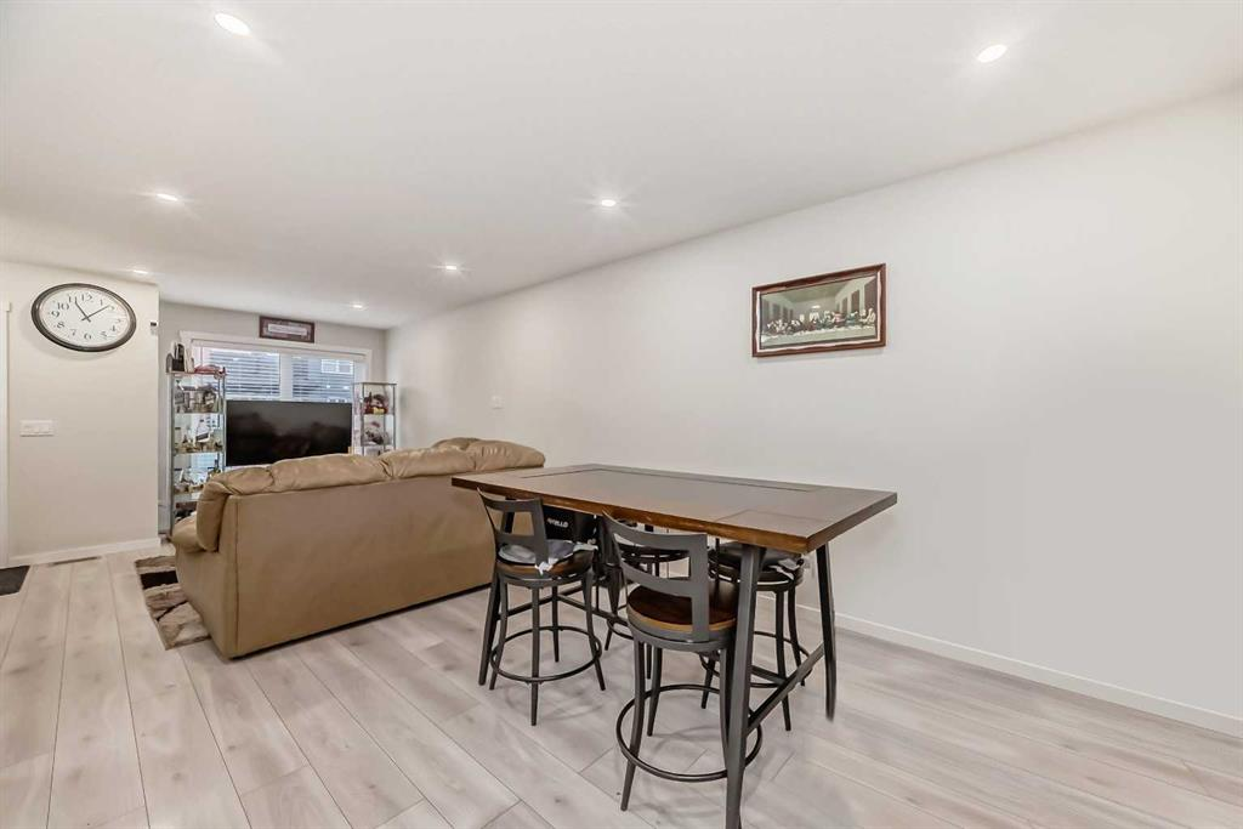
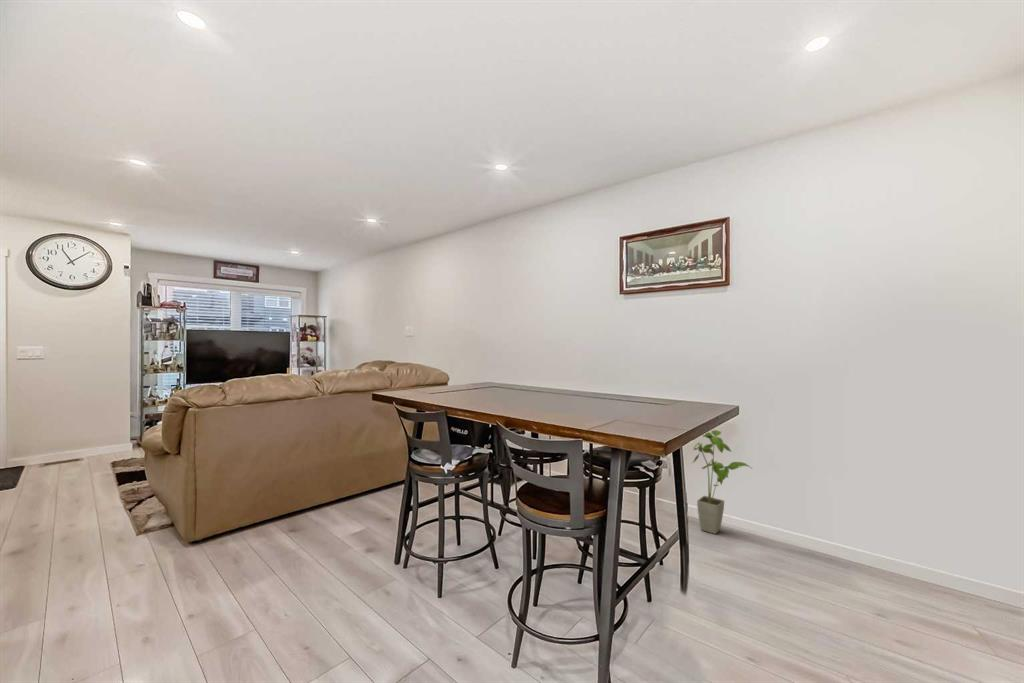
+ house plant (717, 481)
